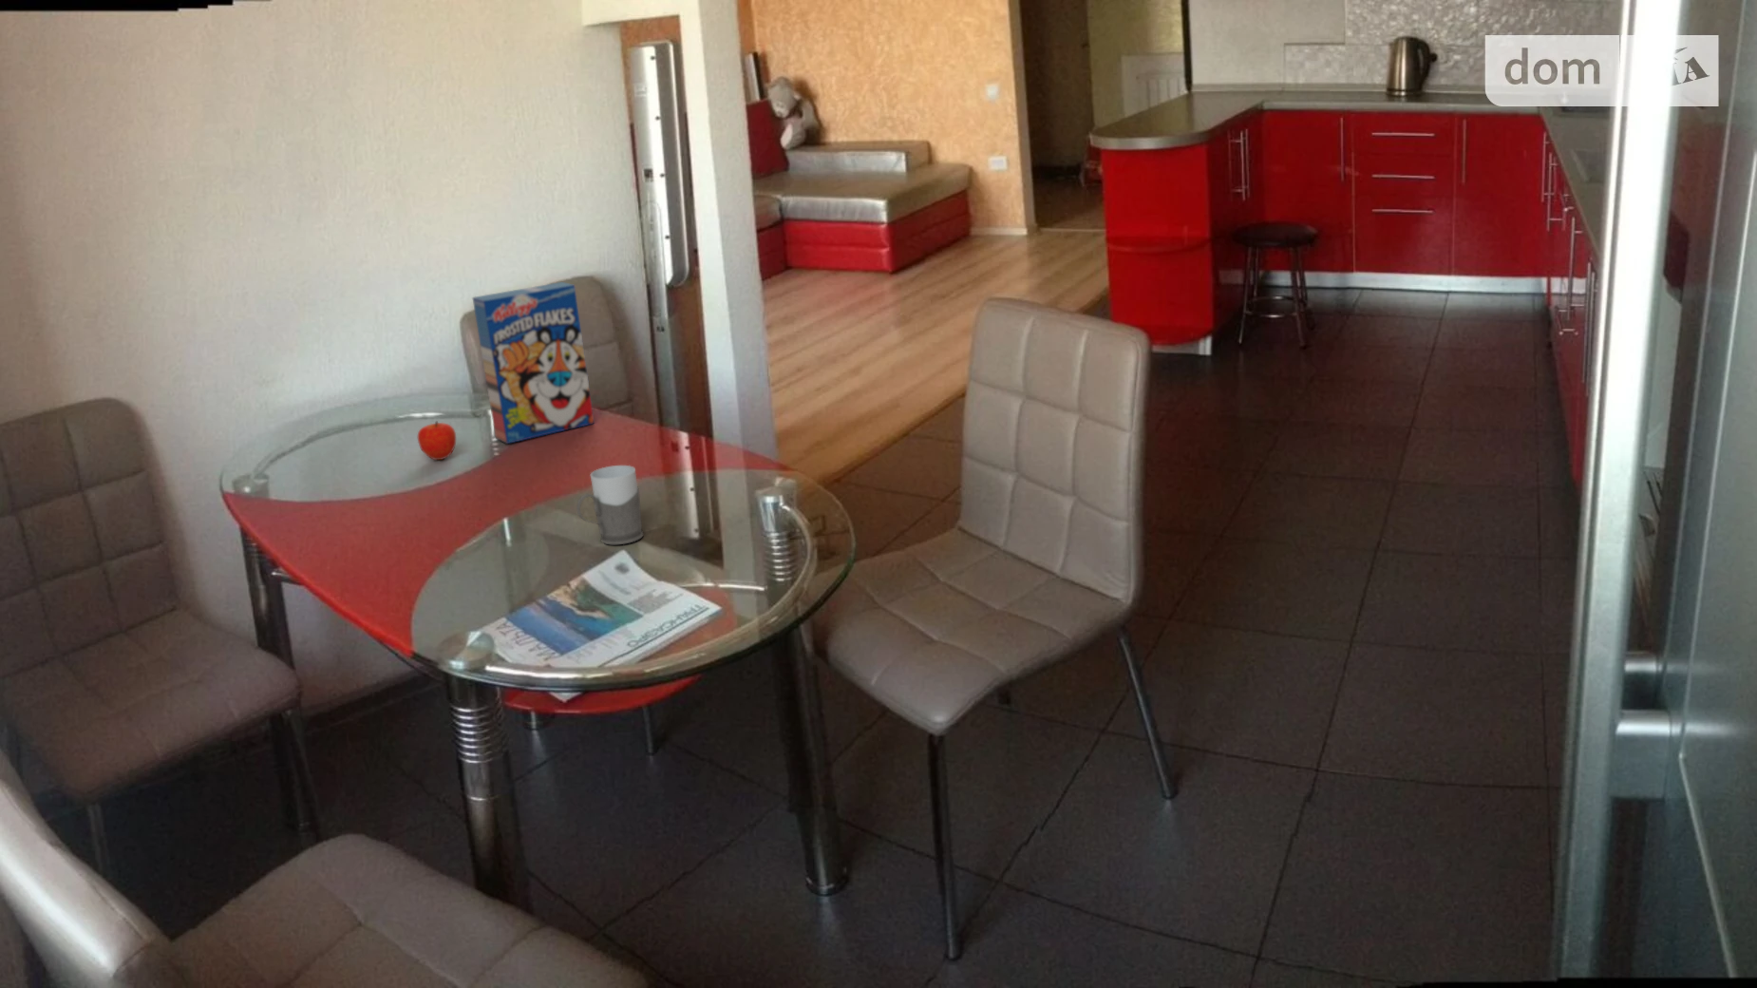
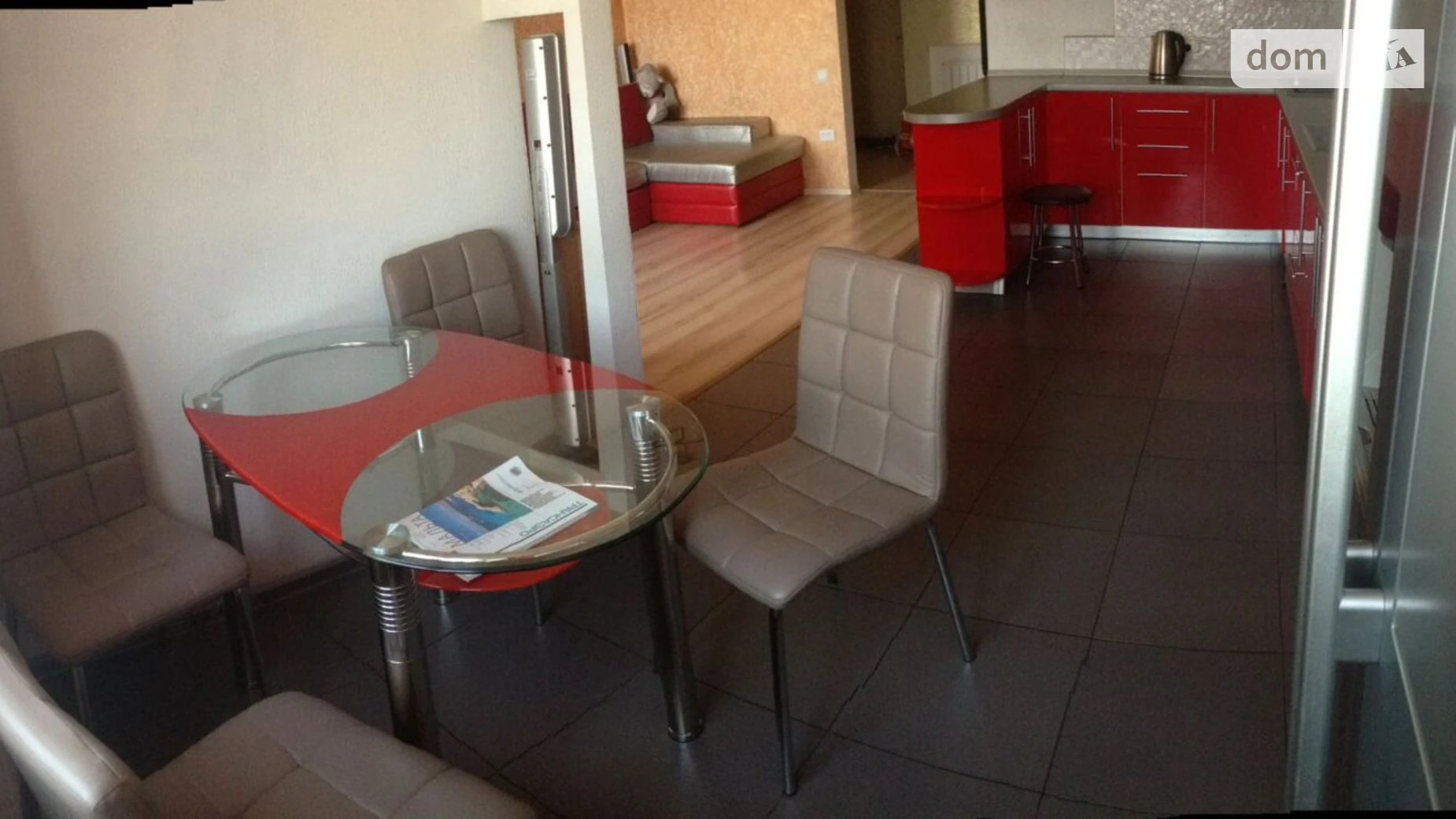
- mug (607, 508)
- cereal box (535, 362)
- fruit (437, 439)
